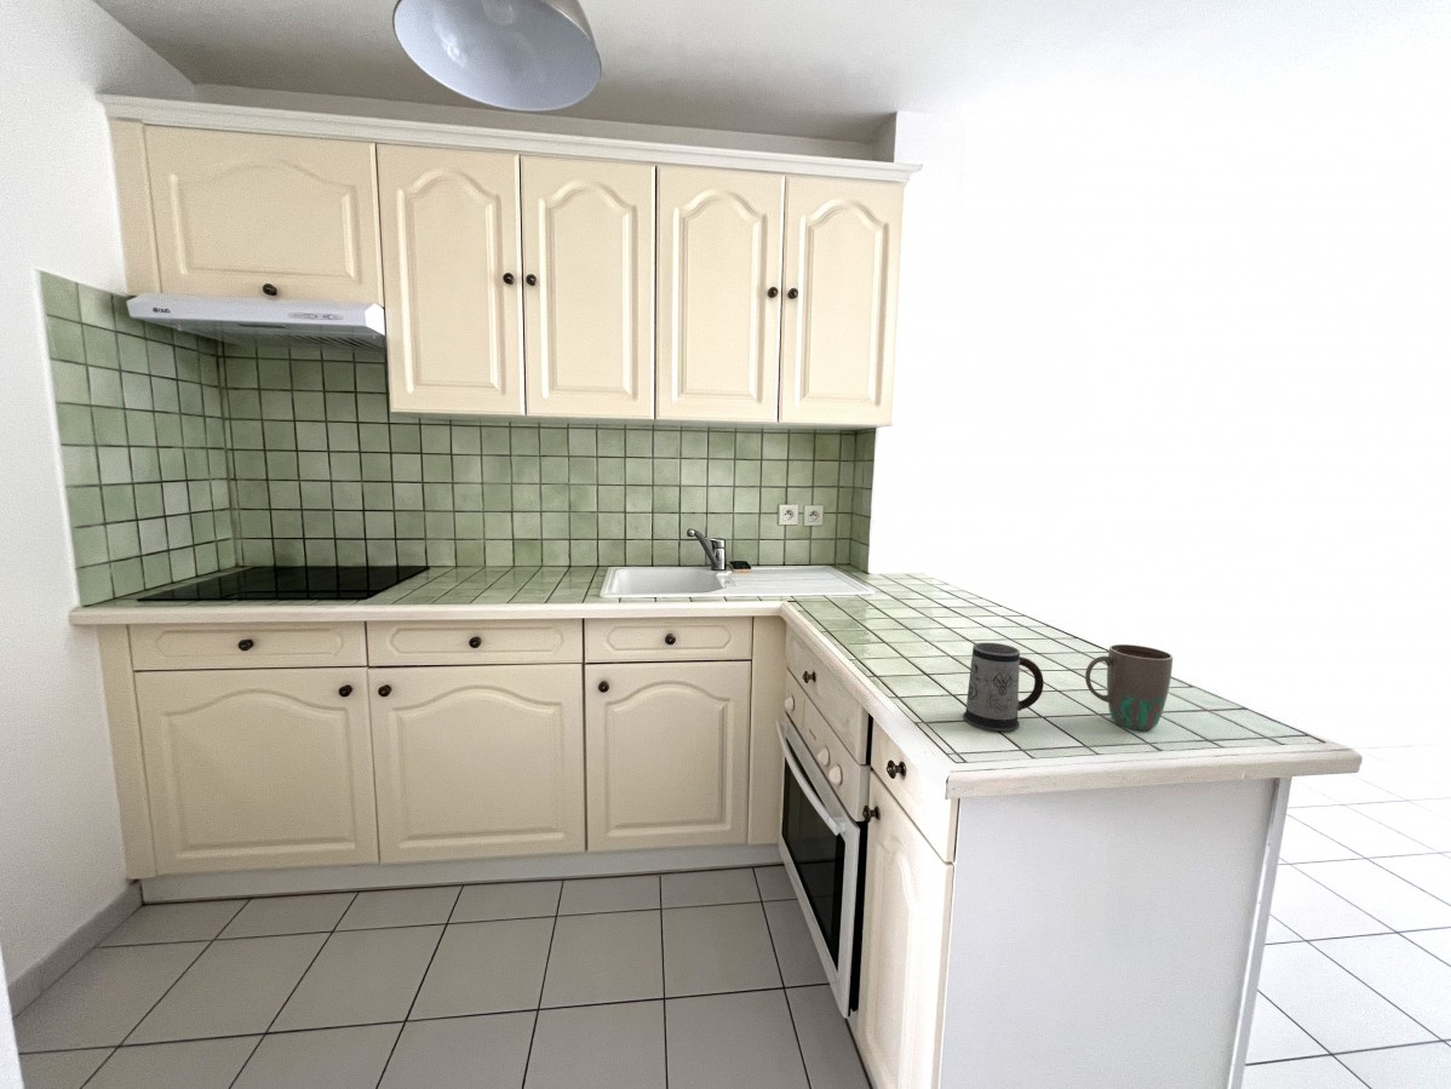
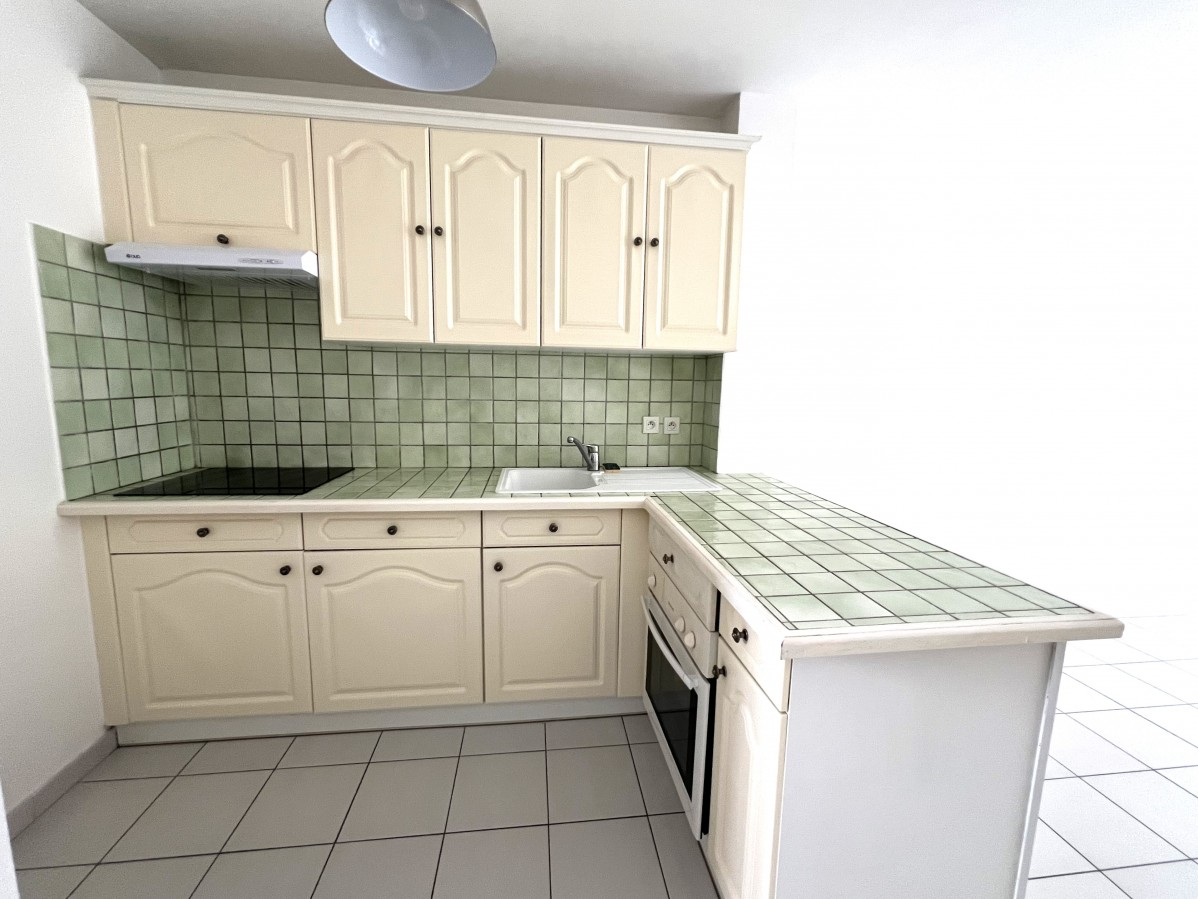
- mug (1124, 687)
- mug (1004, 684)
